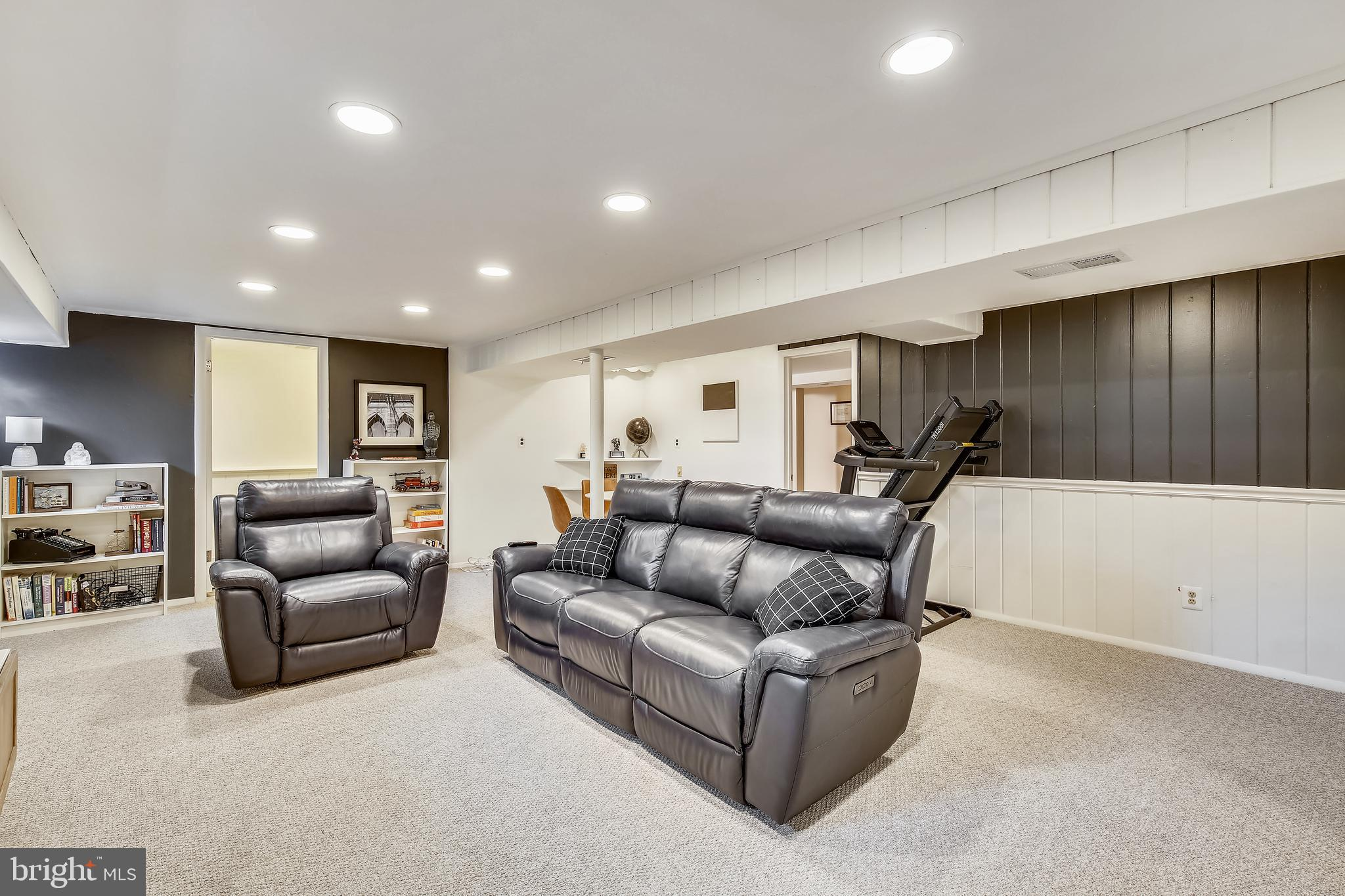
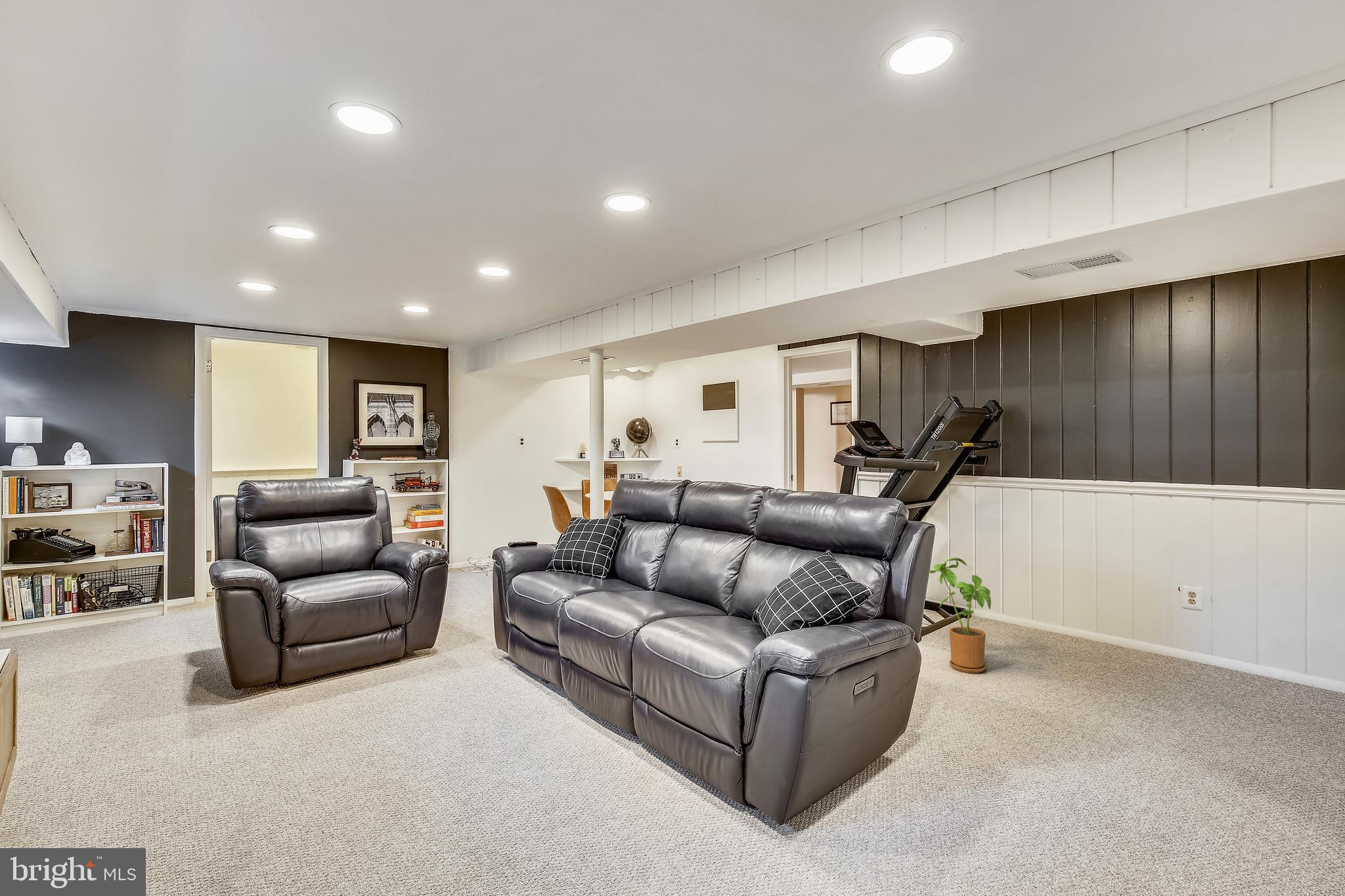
+ house plant (966, 613)
